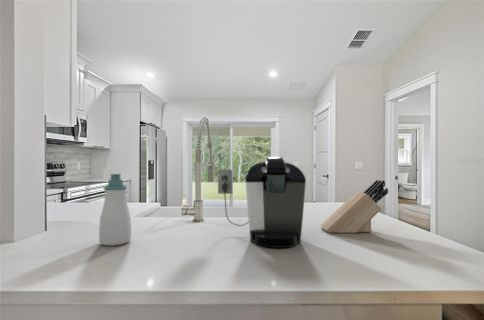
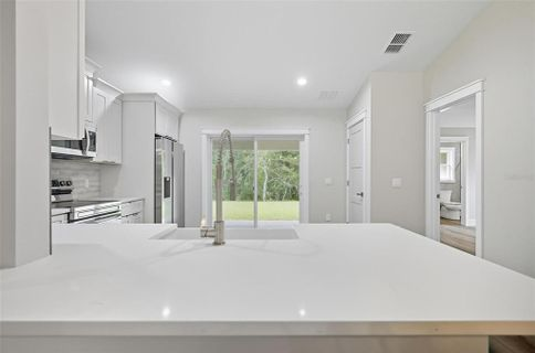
- coffee maker (258, 197)
- soap bottle (115, 207)
- knife block (354, 204)
